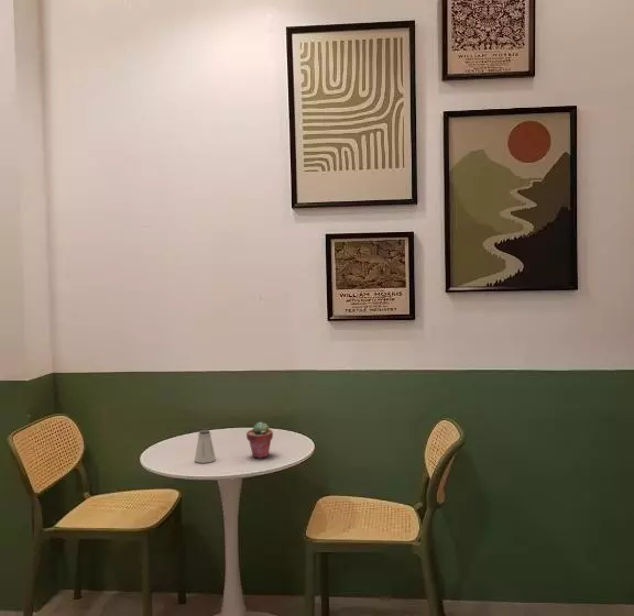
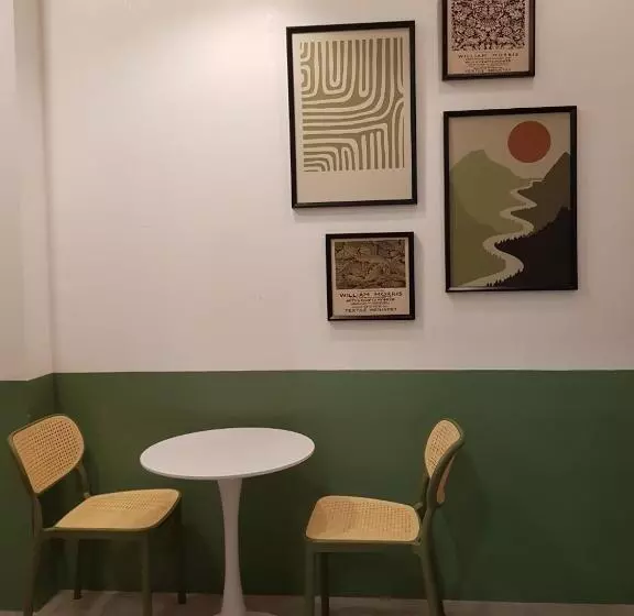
- potted succulent (260, 438)
- saltshaker (205, 446)
